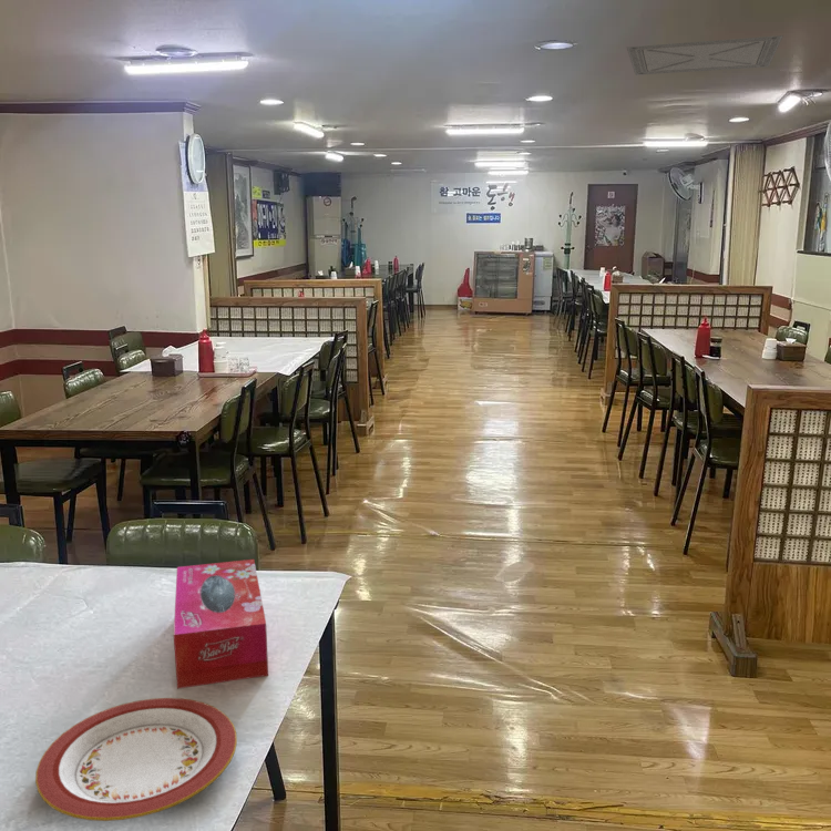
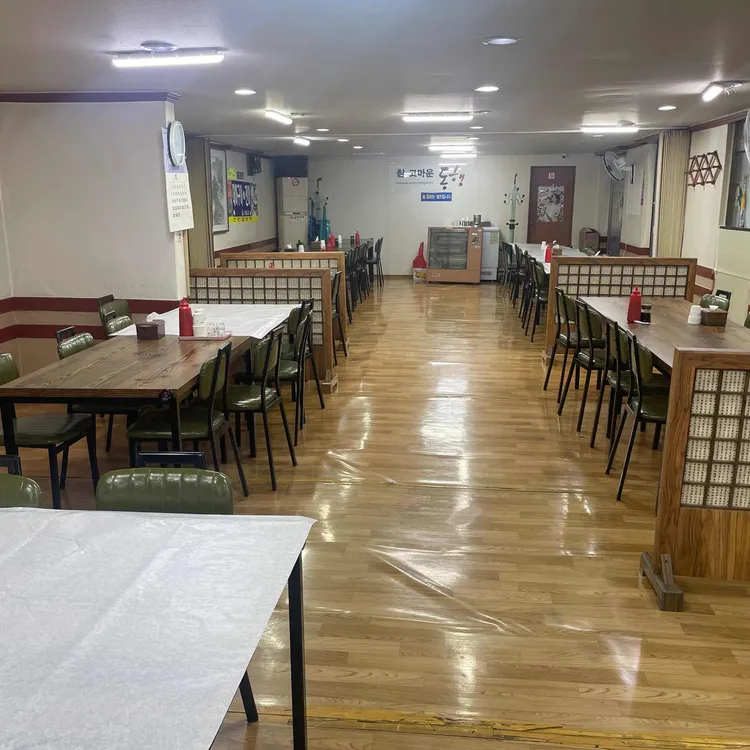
- plate (140, 758)
- tissue box (219, 617)
- ceiling vent (701, 57)
